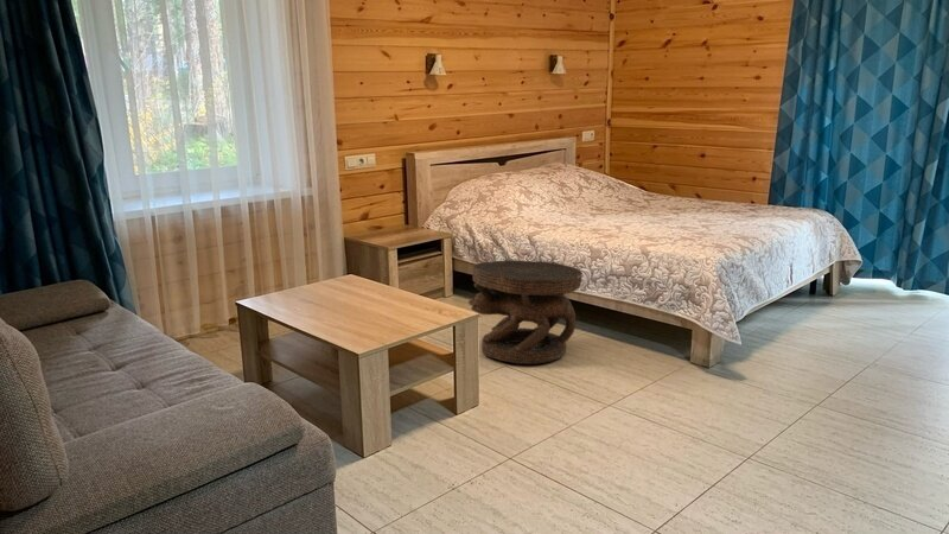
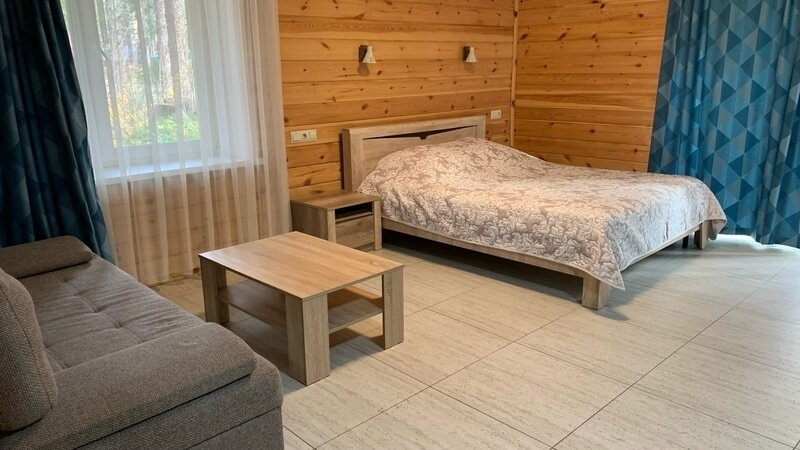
- side table (523, 309)
